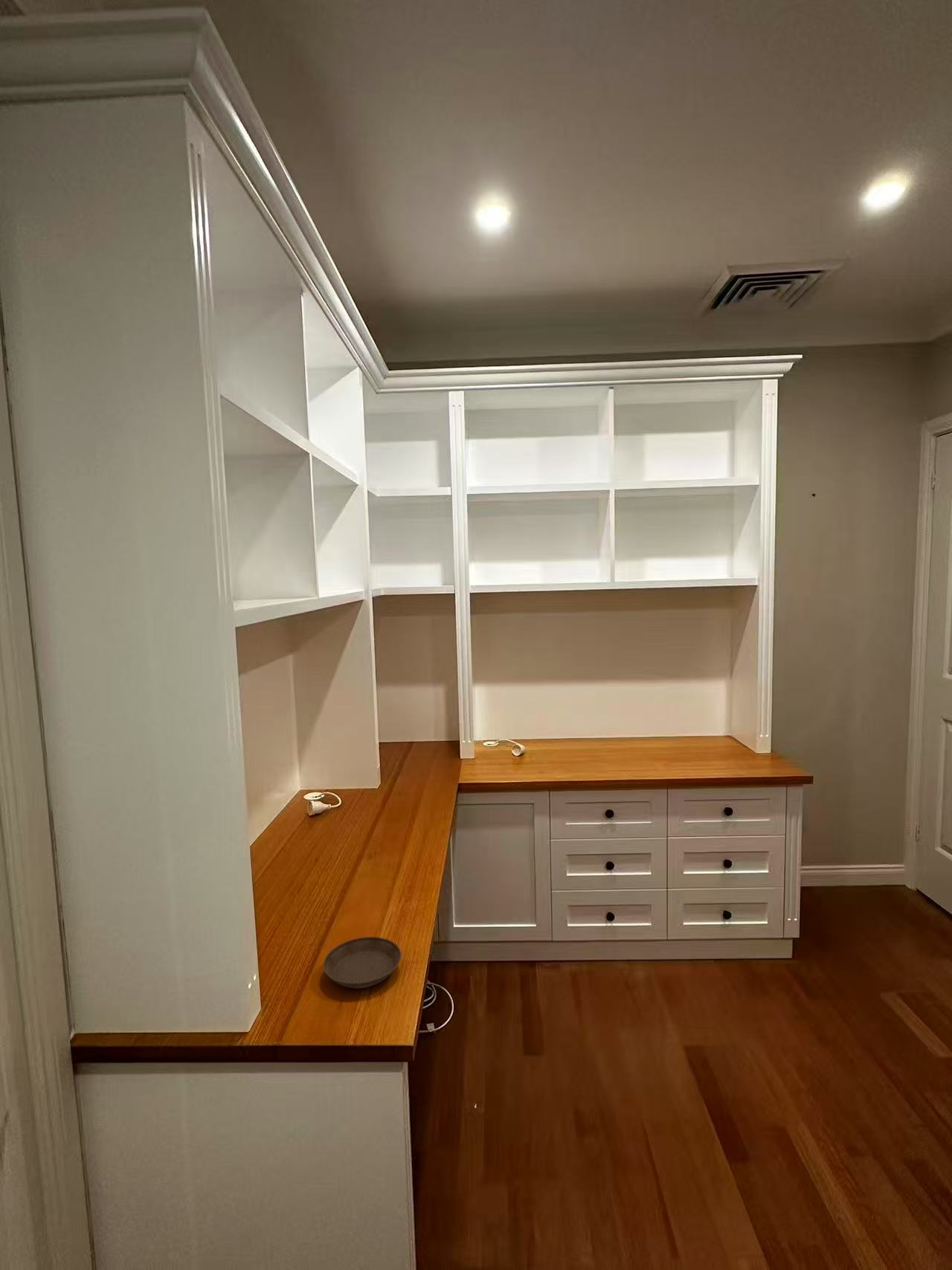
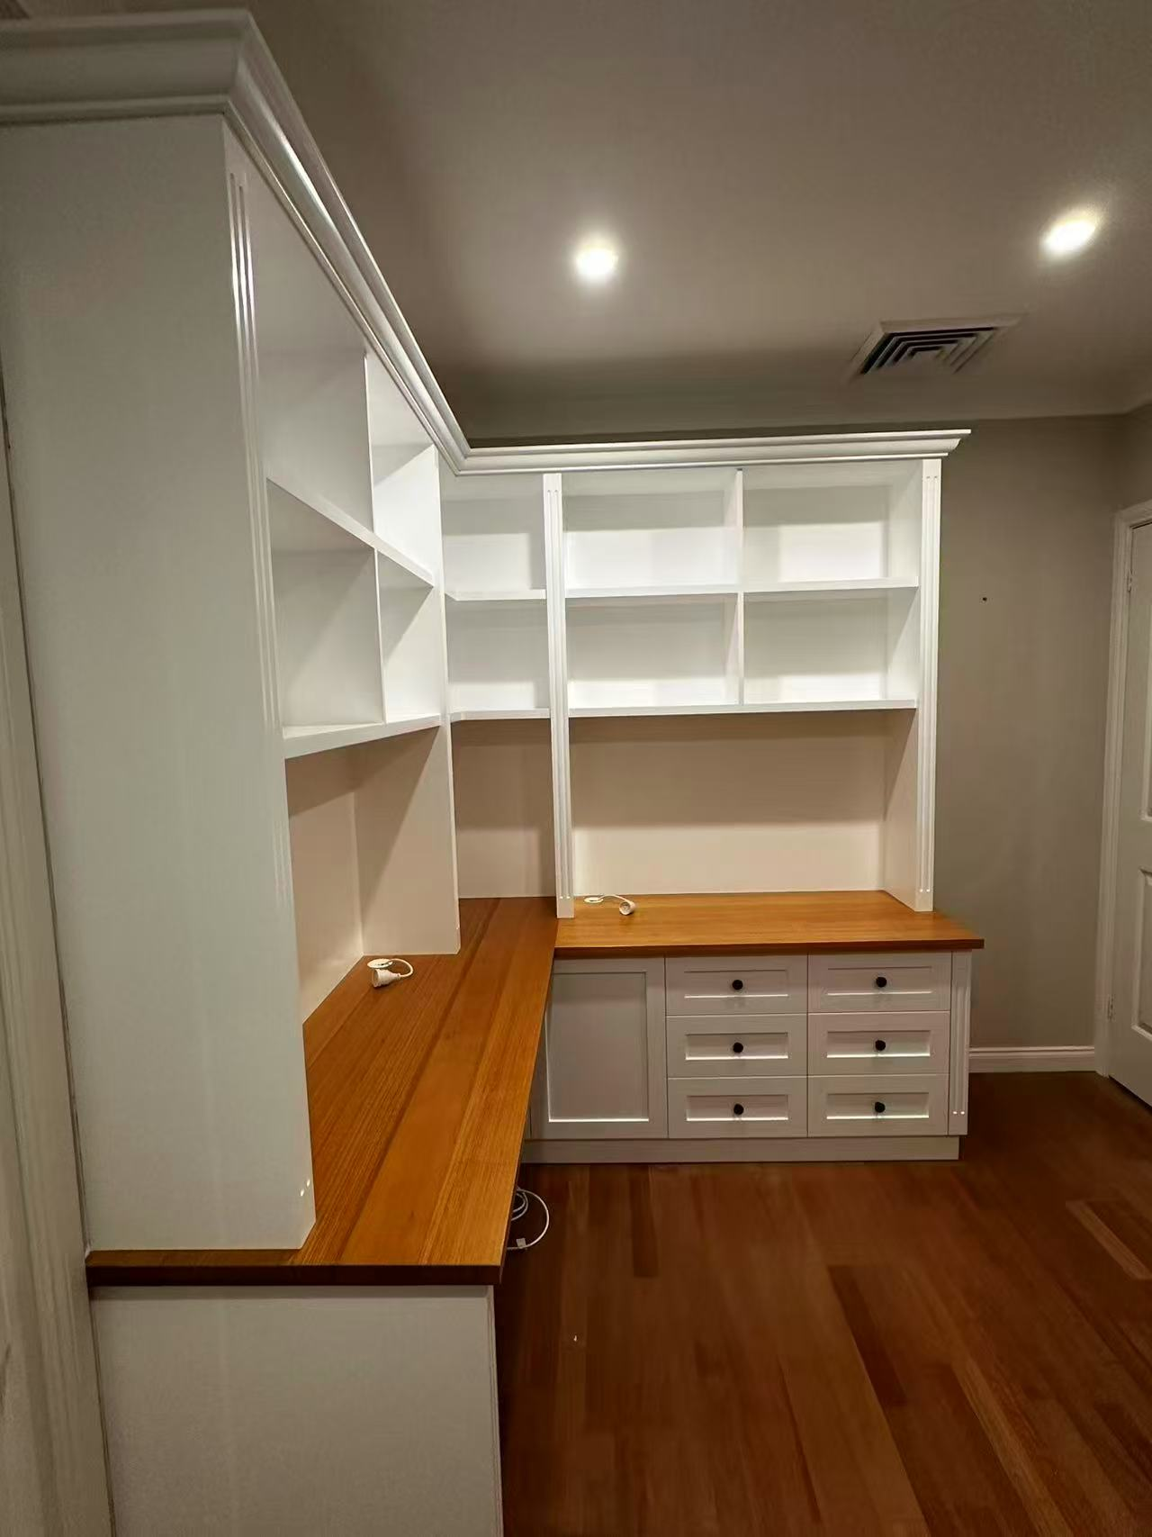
- saucer (363, 964)
